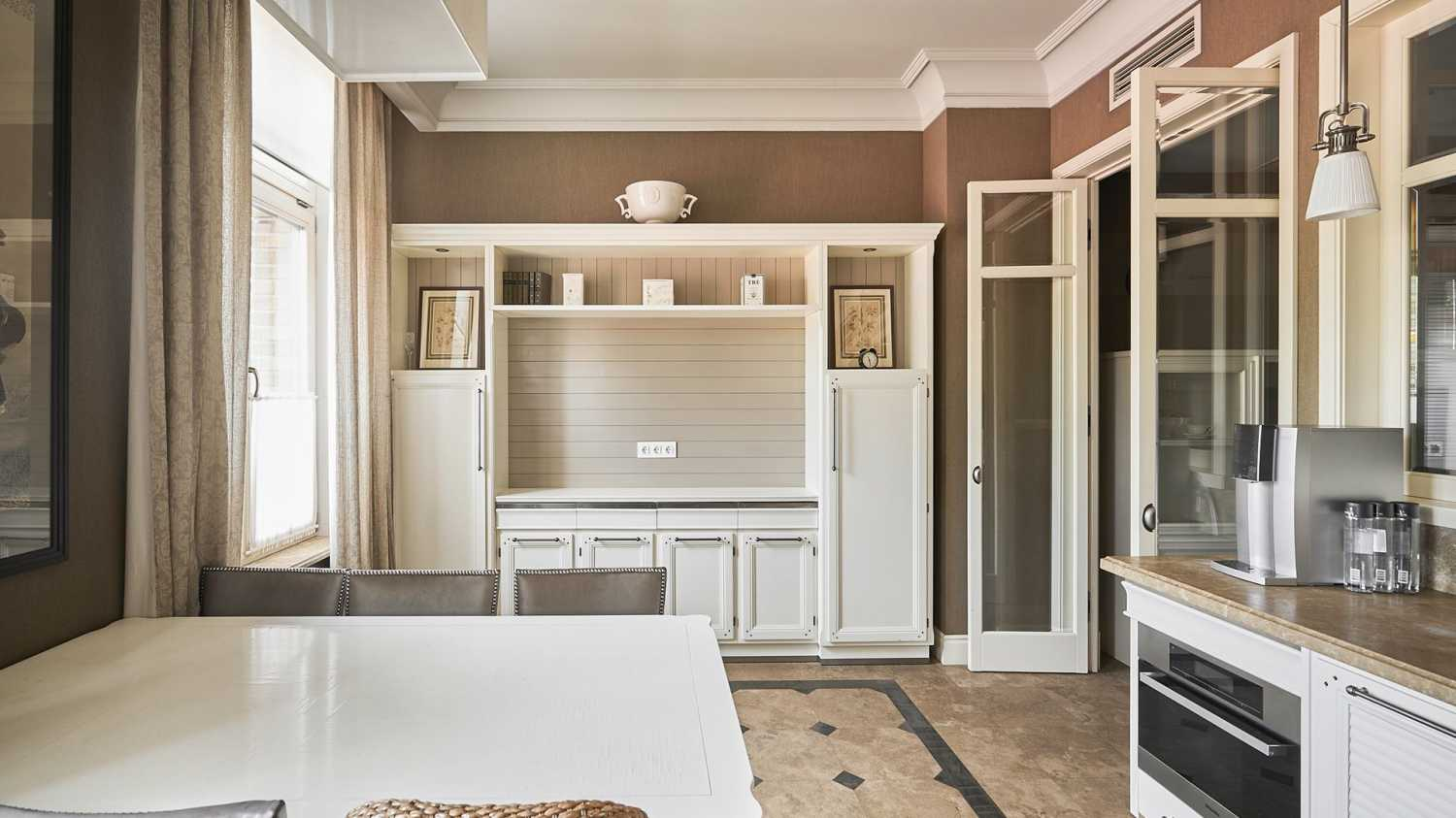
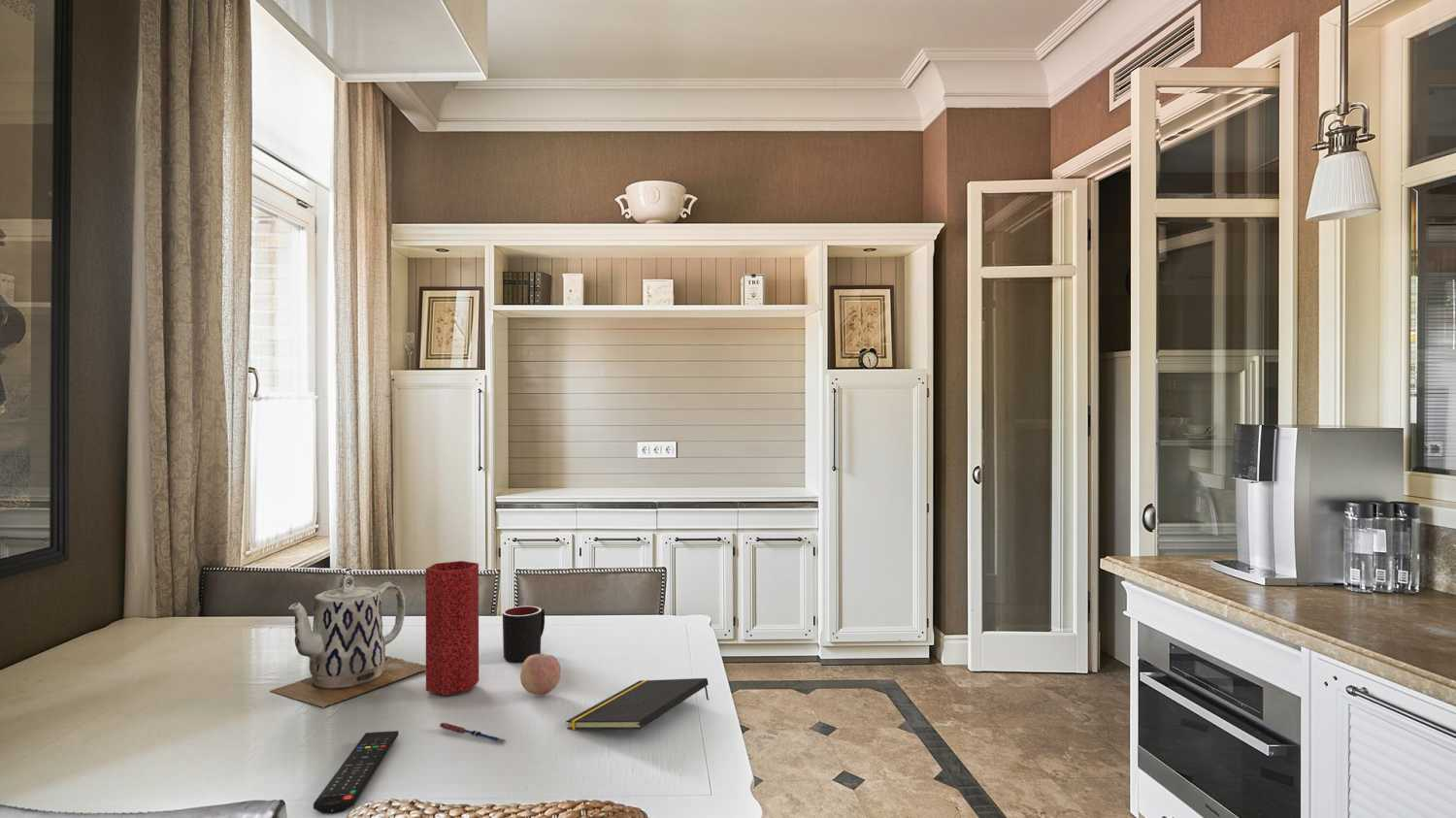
+ vase (452, 627)
+ teapot (353, 627)
+ fruit (540, 674)
+ mug (526, 632)
+ pen (472, 732)
+ notepad (640, 703)
+ remote control (359, 769)
